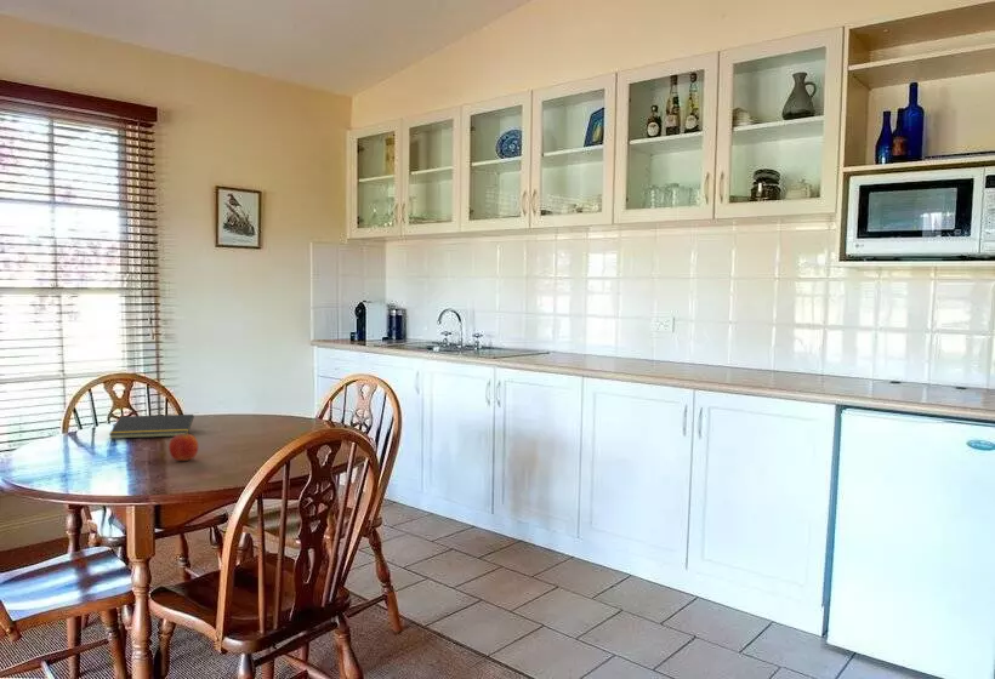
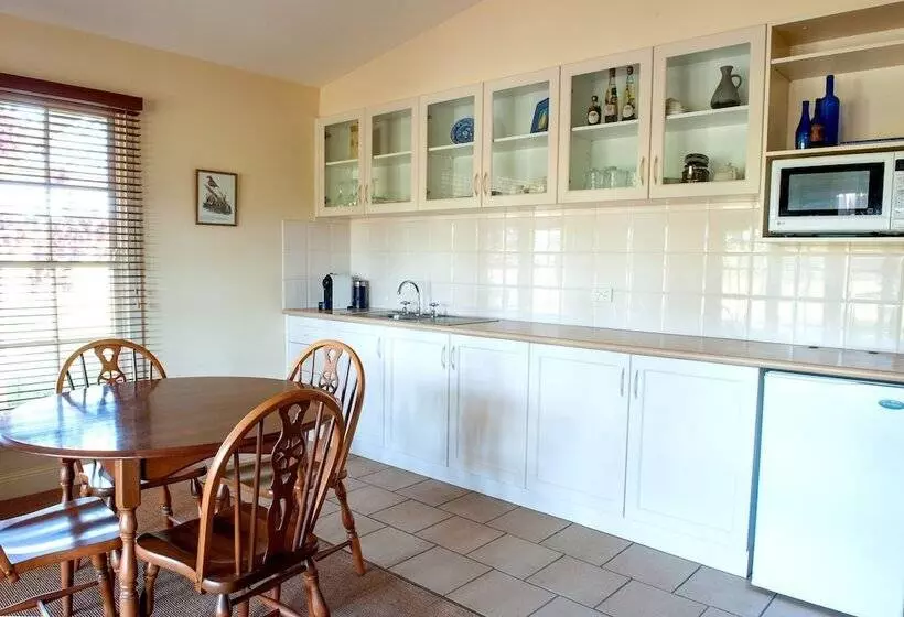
- fruit (183, 445)
- notepad (153, 426)
